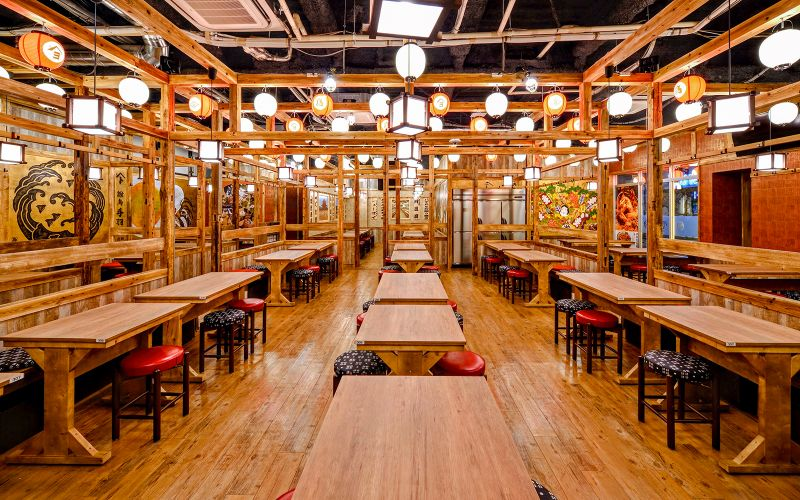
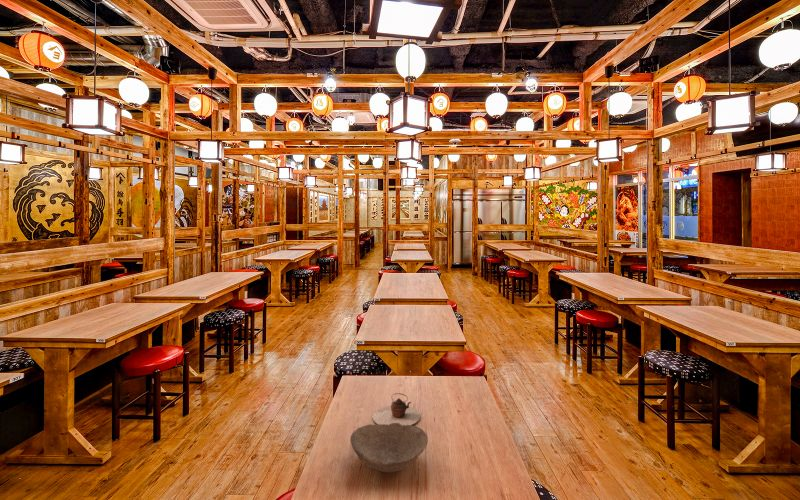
+ bowl (389, 450)
+ teapot (396, 405)
